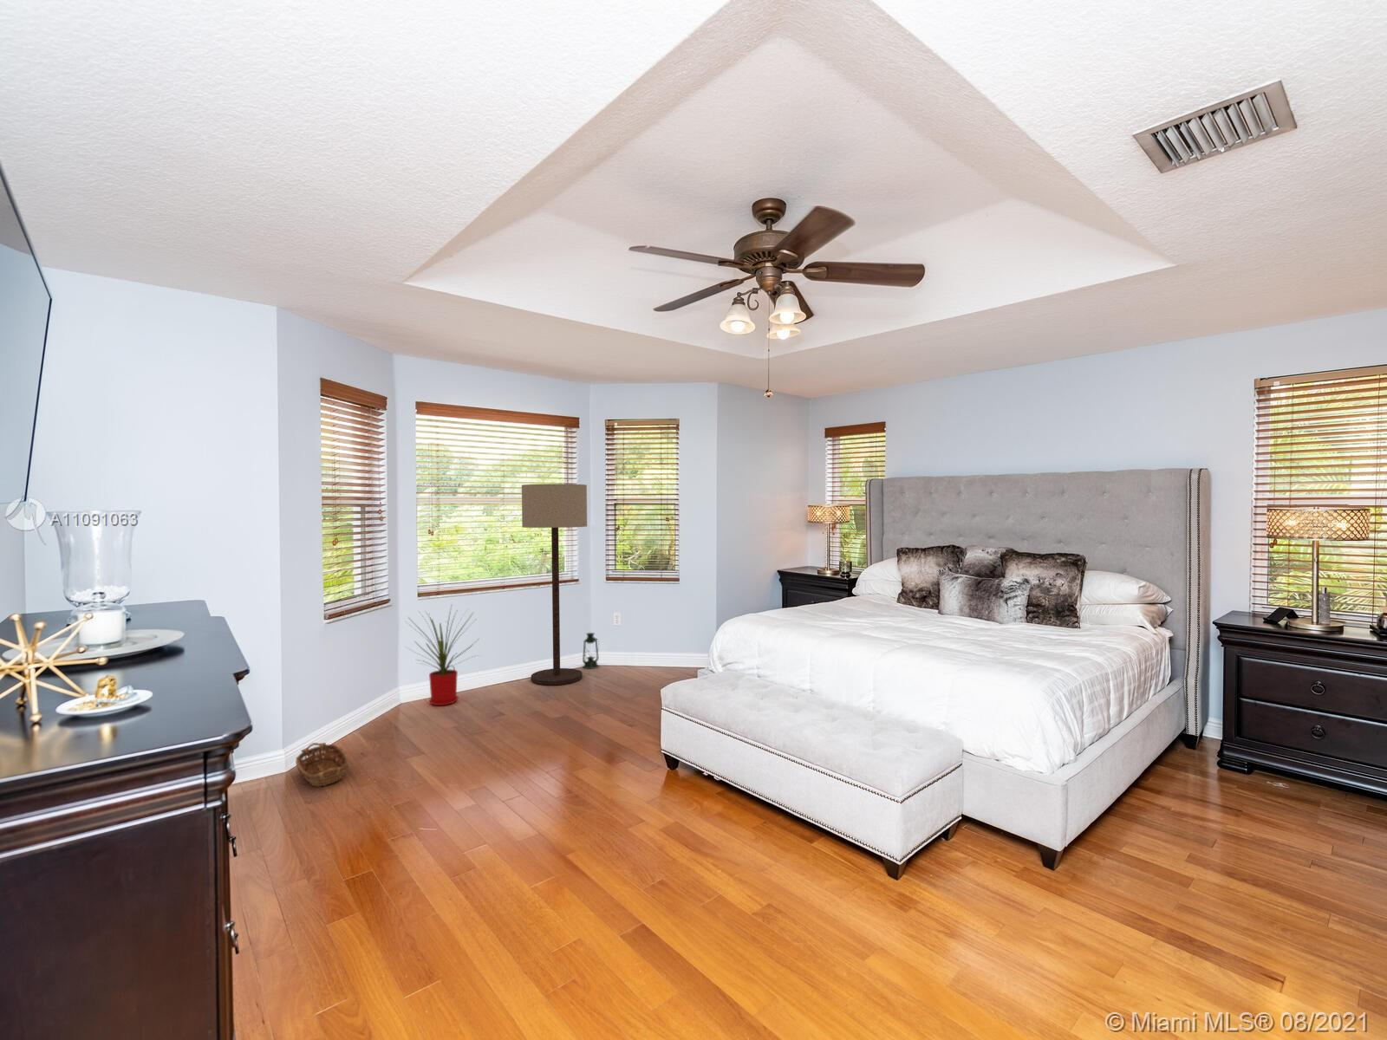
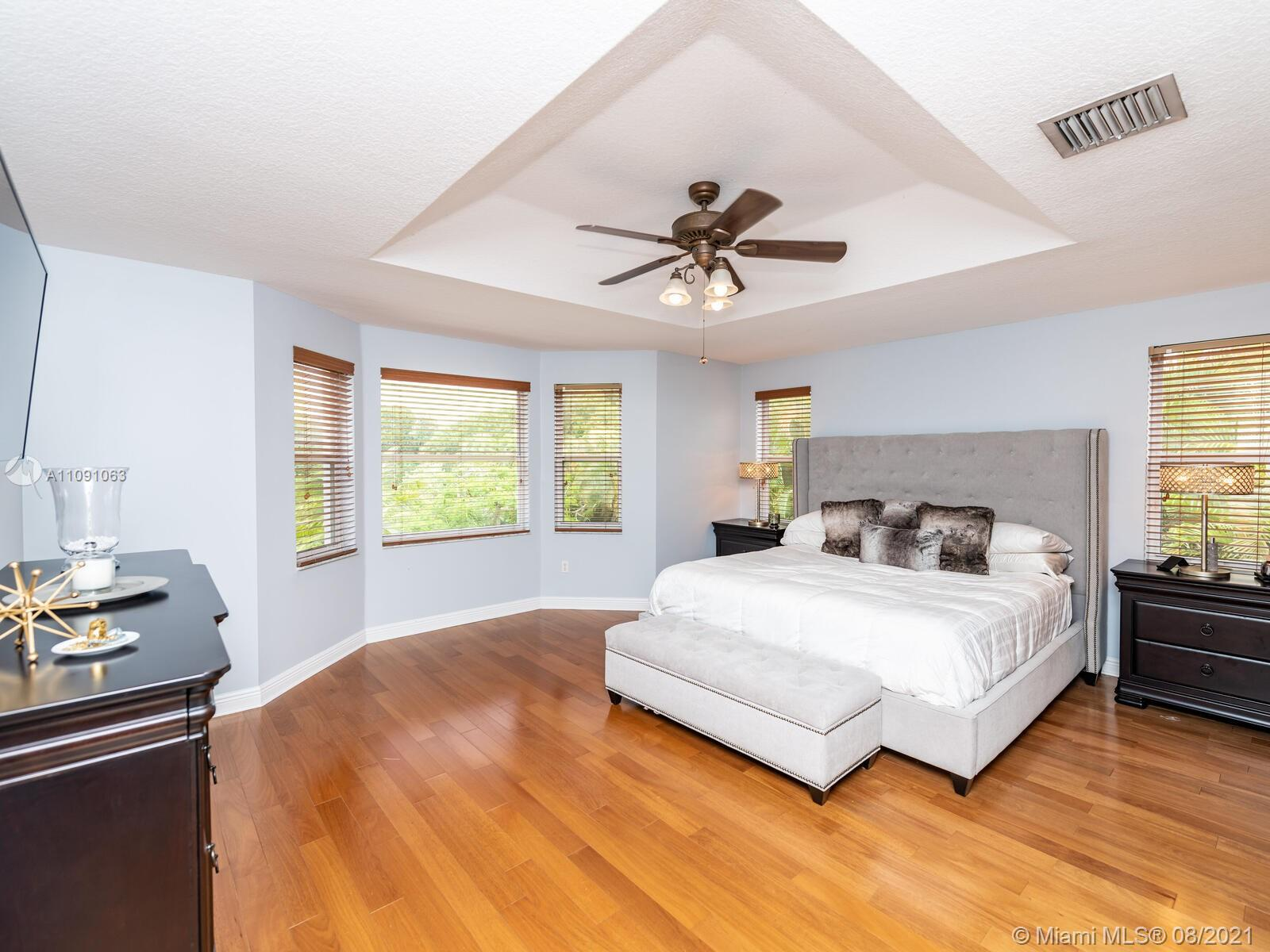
- floor lamp (556, 581)
- lantern (586, 651)
- basket (321, 761)
- house plant (442, 653)
